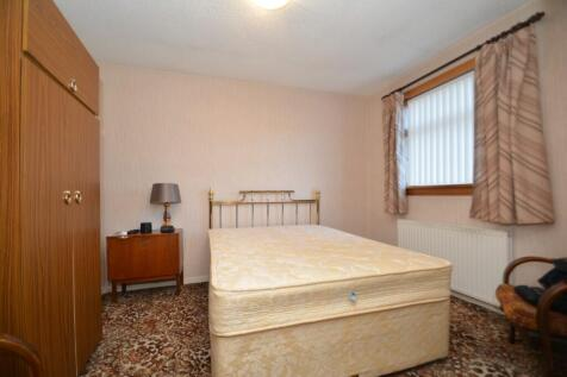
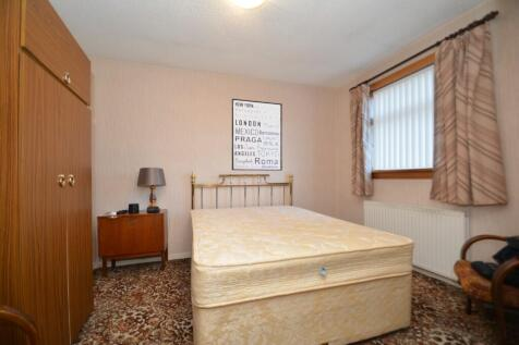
+ wall art (257, 135)
